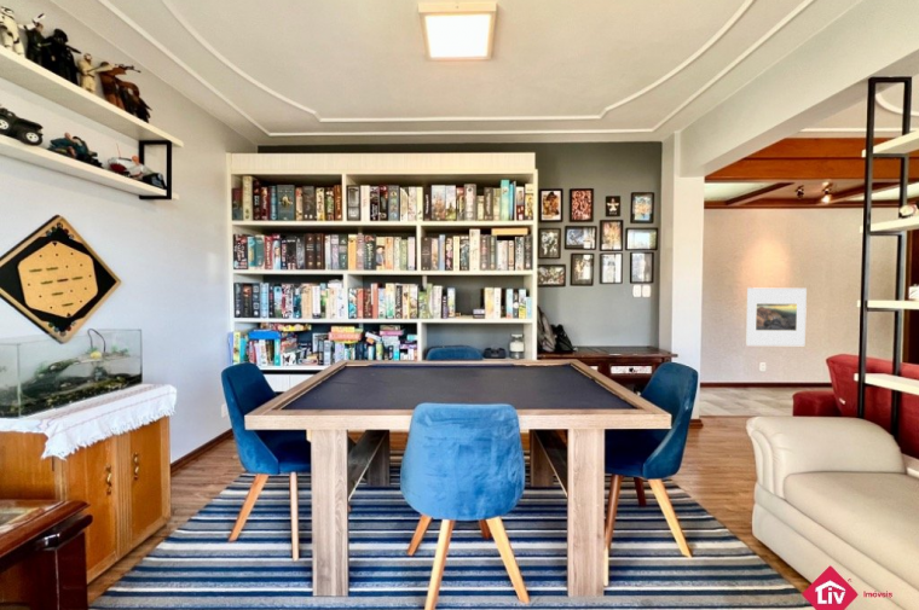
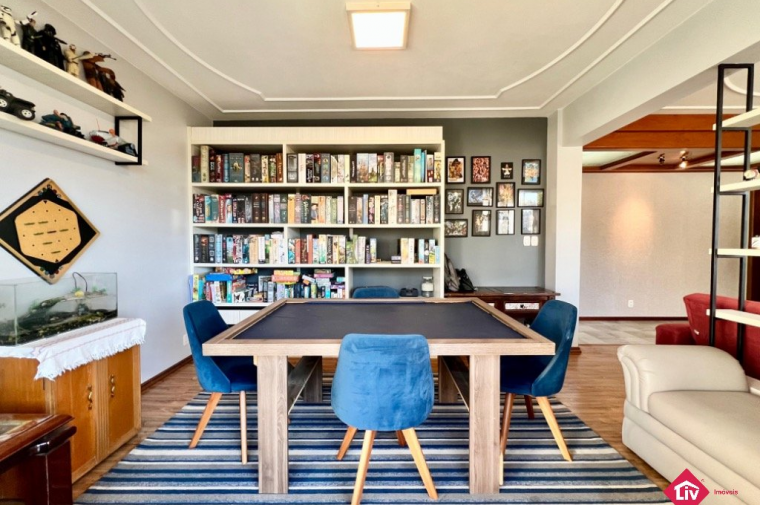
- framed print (775, 316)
